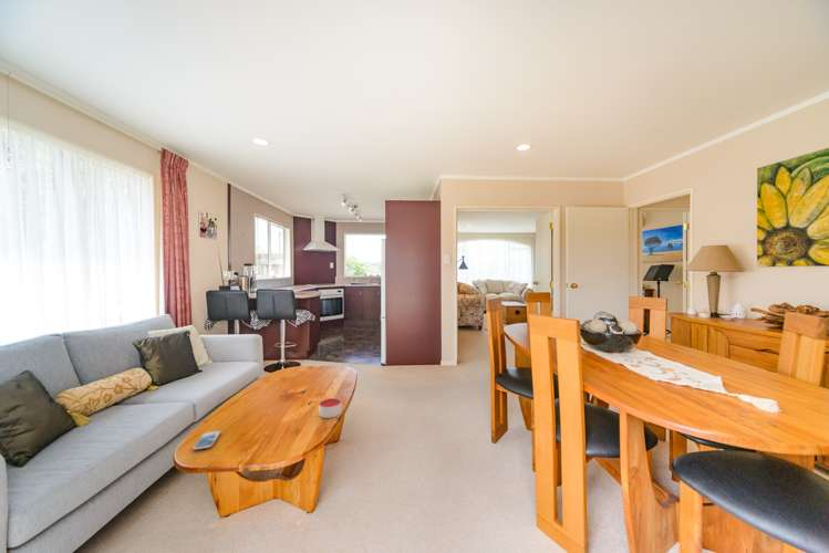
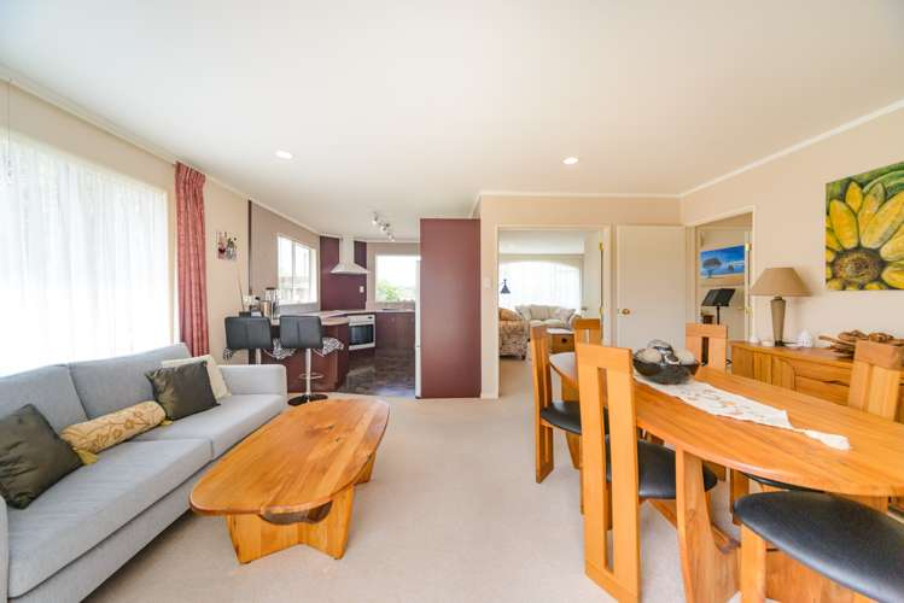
- candle (330, 407)
- smartphone (207, 439)
